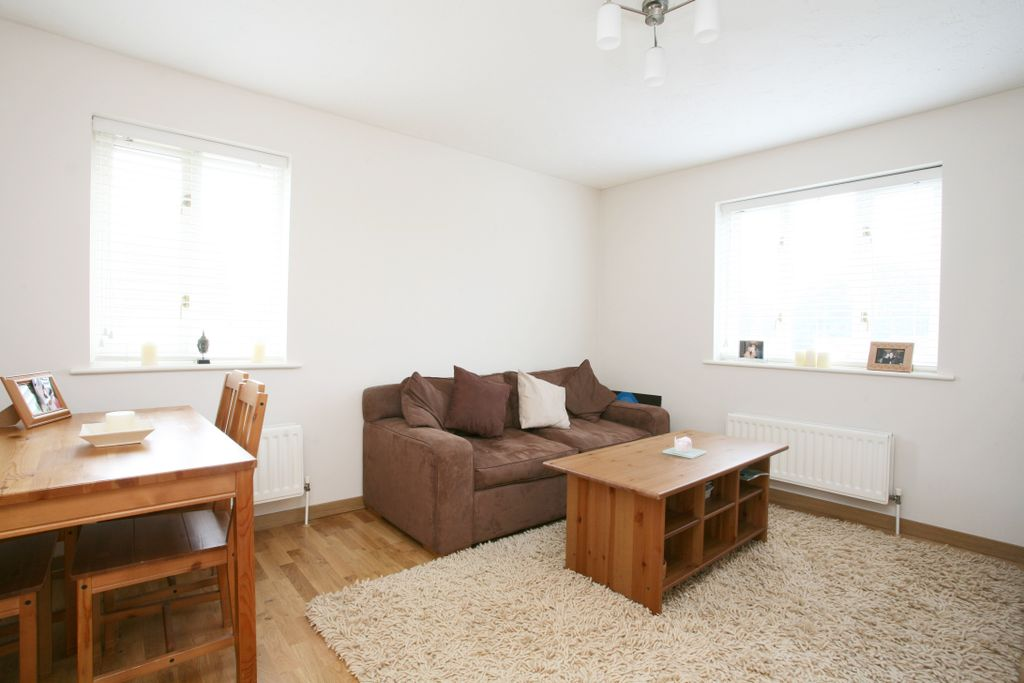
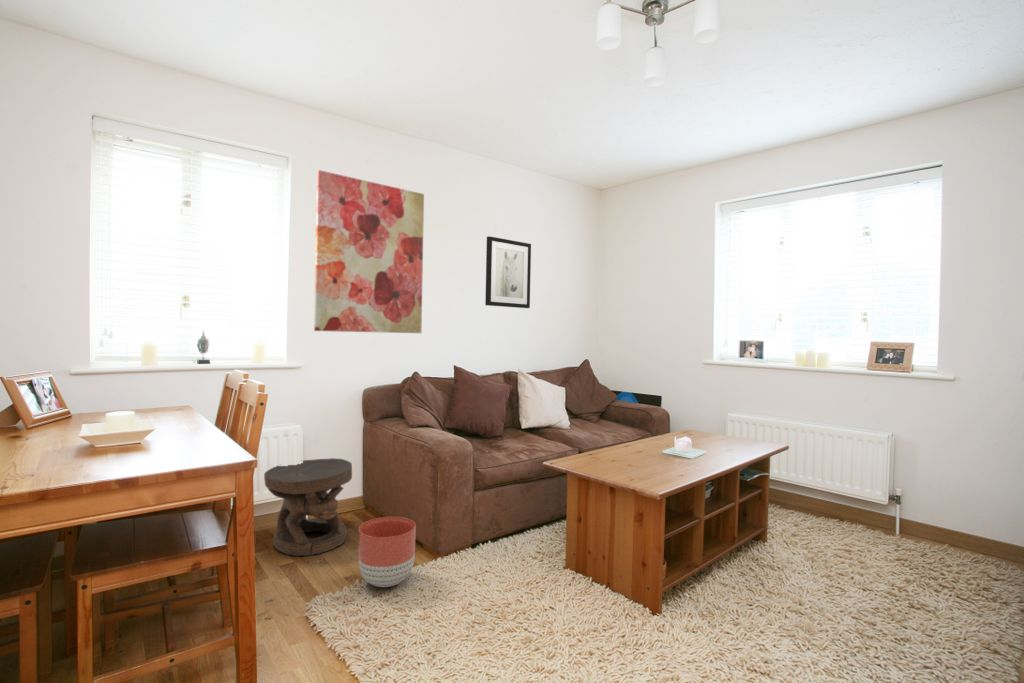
+ wall art (508, 273)
+ wall art (372, 257)
+ carved stool (311, 503)
+ planter (386, 554)
